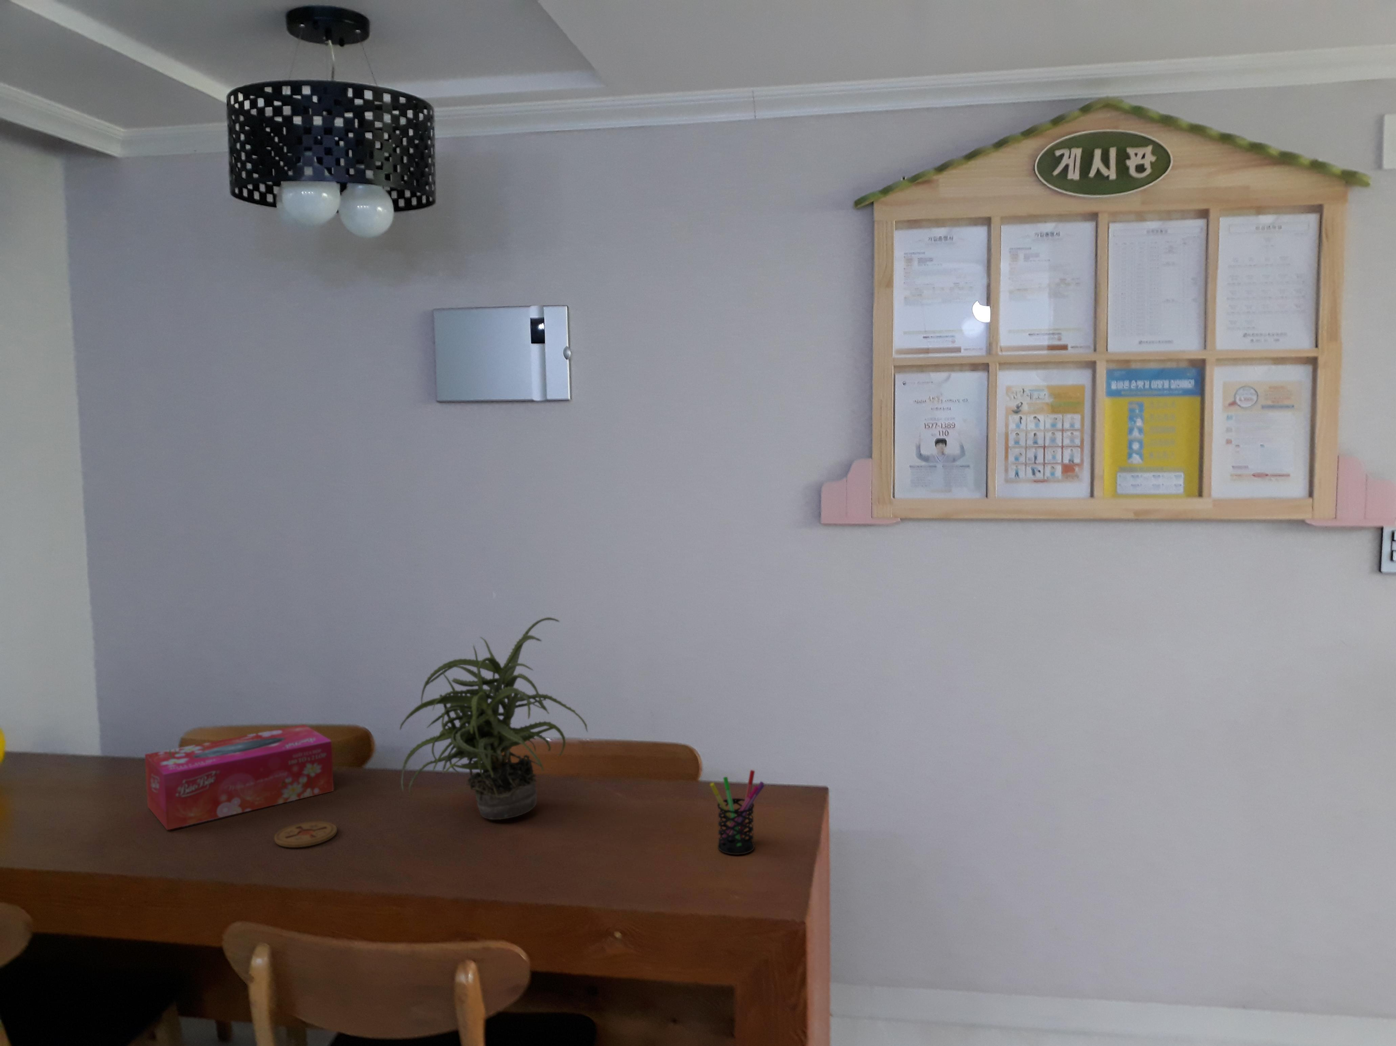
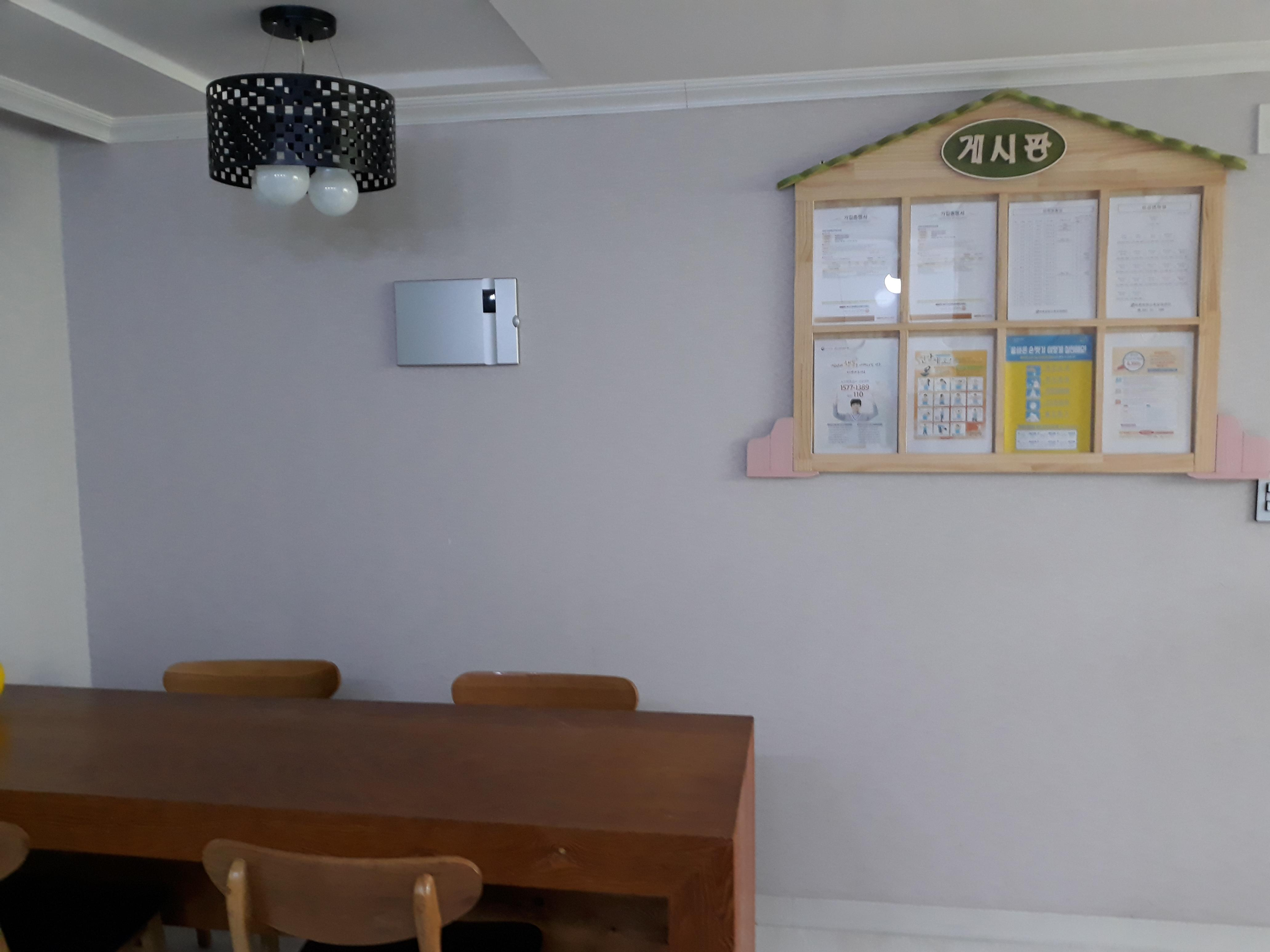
- coaster (306, 834)
- tissue box (241, 772)
- potted plant (497, 723)
- pen holder (736, 809)
